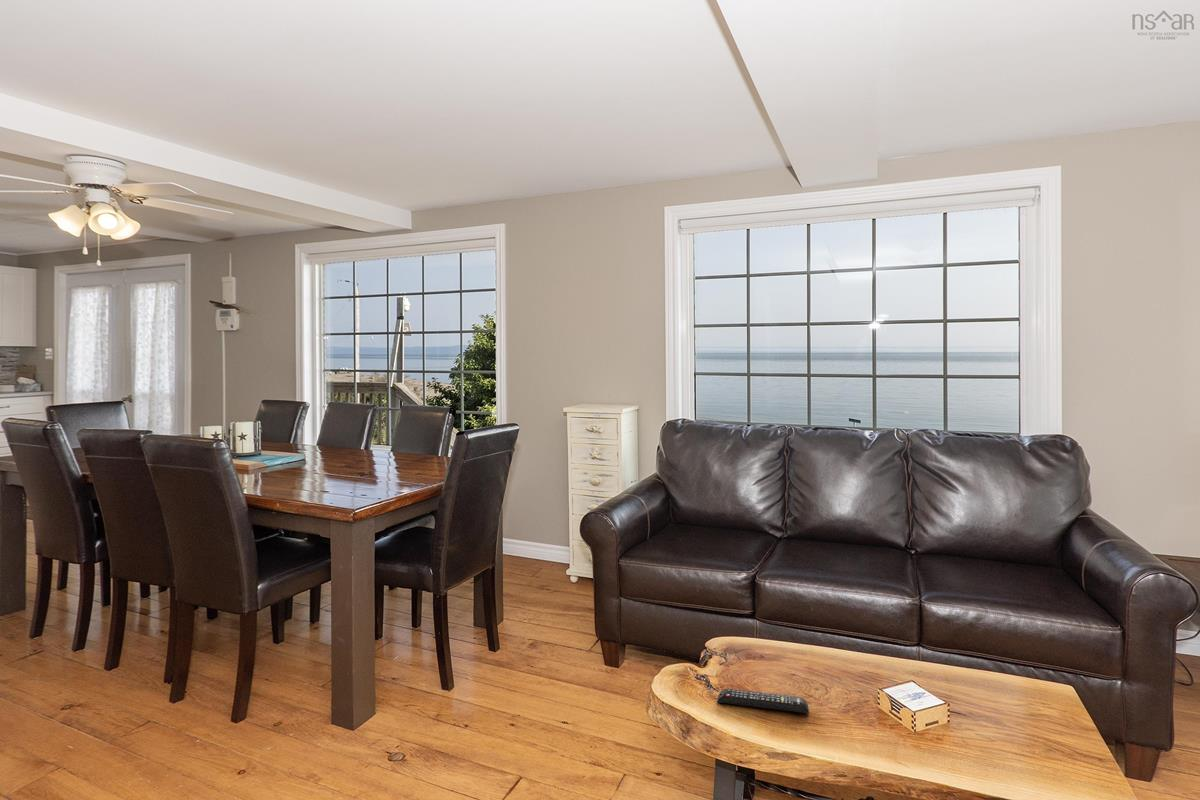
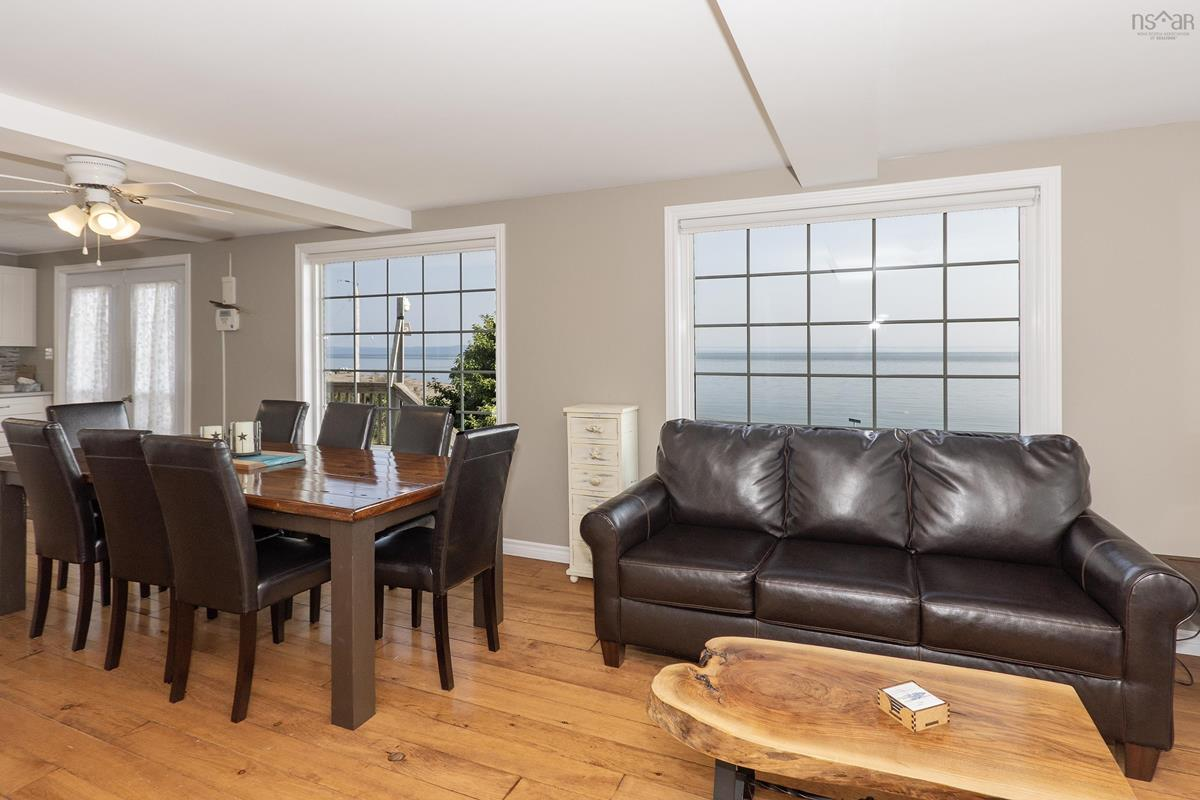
- remote control (762, 701)
